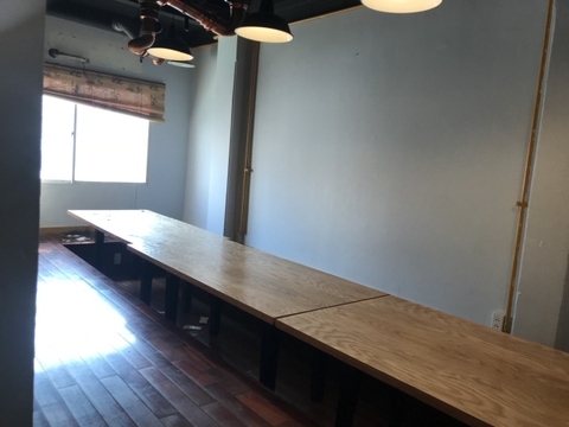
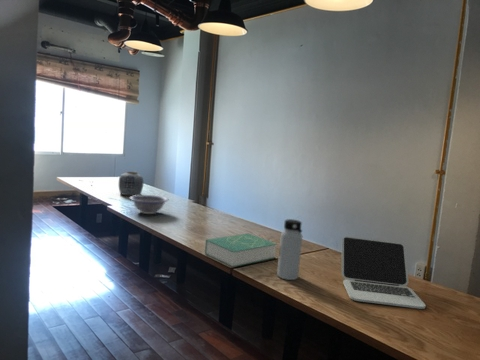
+ vase (131, 183)
+ book (241, 248)
+ decorative bowl (148, 205)
+ water bottle (290, 248)
+ laptop (380, 268)
